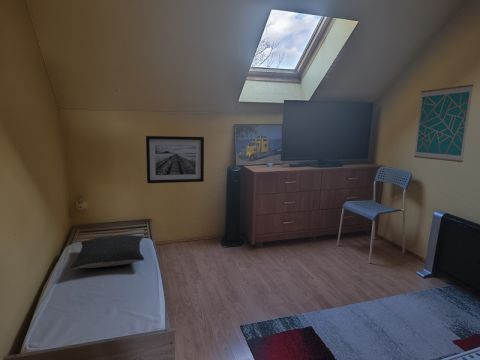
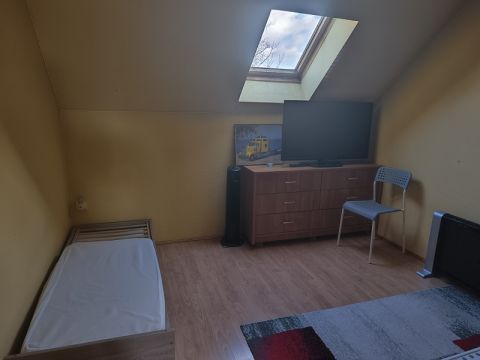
- wall art (175, 159)
- wall art (440, 124)
- pillow (111, 250)
